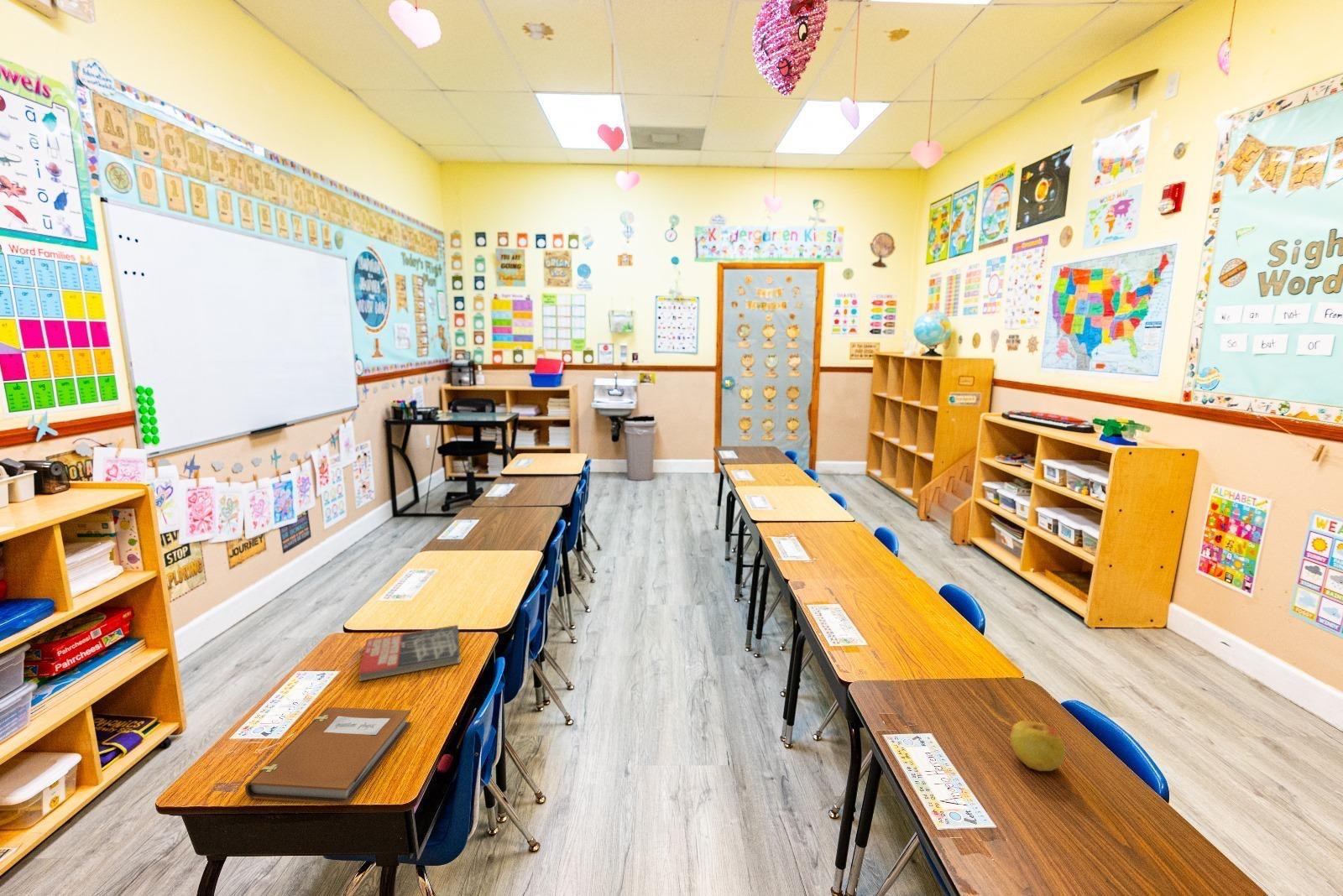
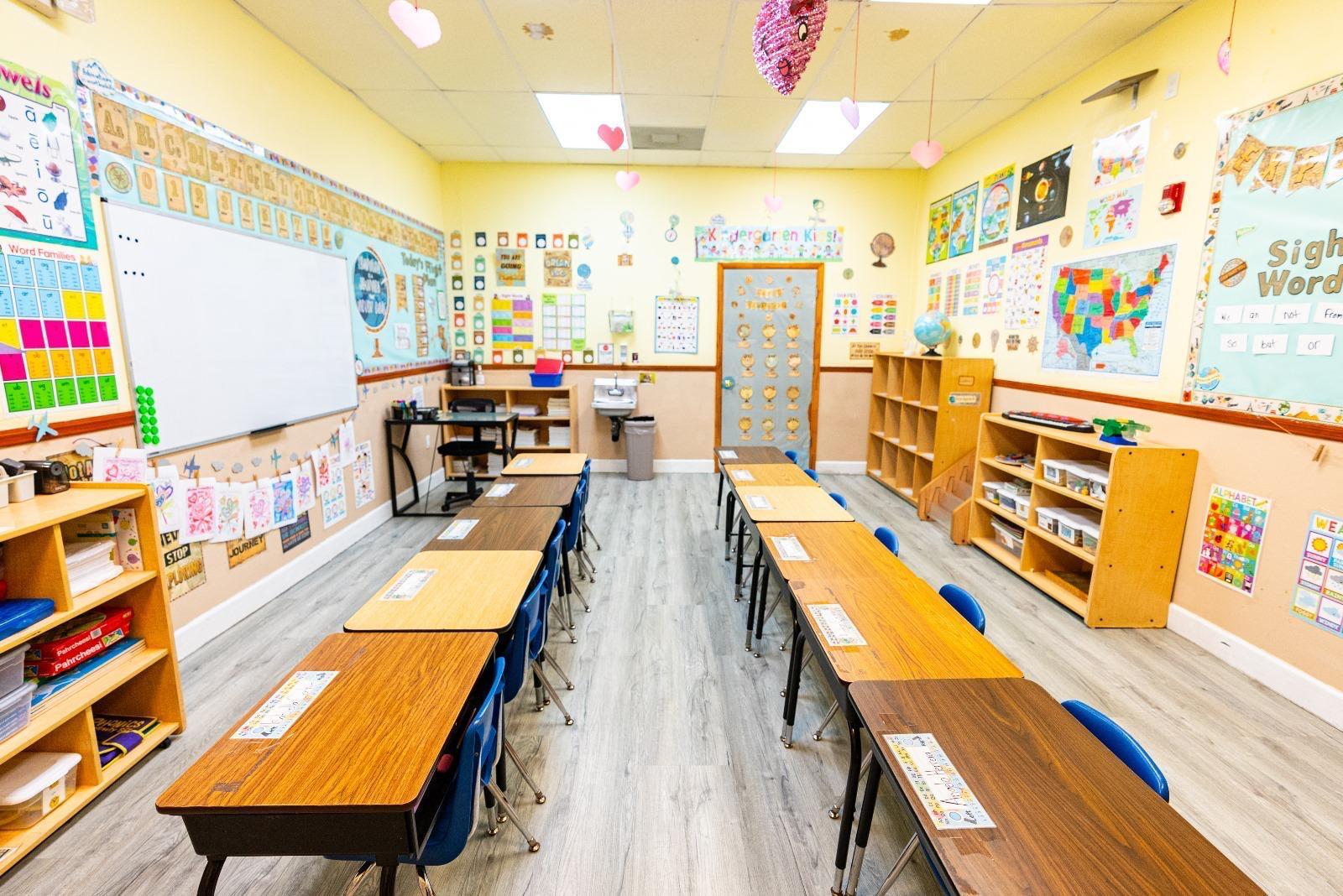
- book (412, 650)
- notebook (337, 748)
- apple (1037, 744)
